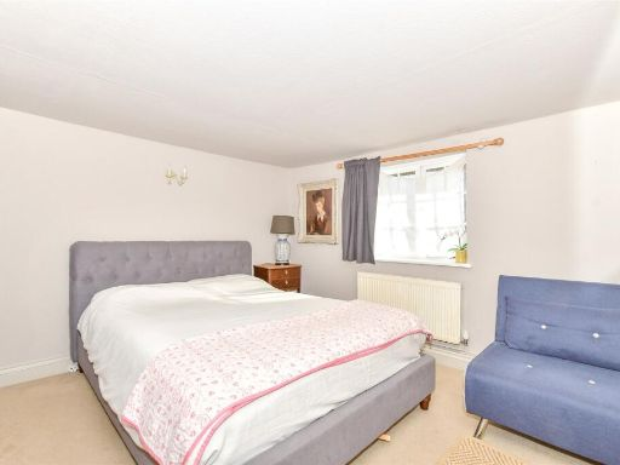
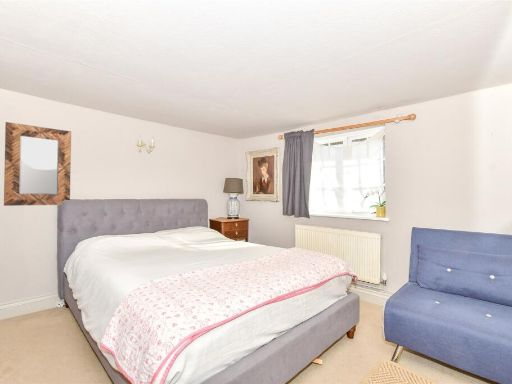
+ home mirror (39, 166)
